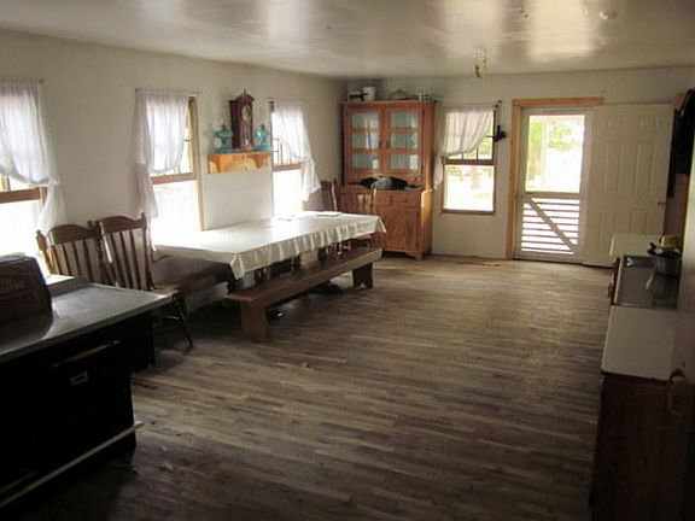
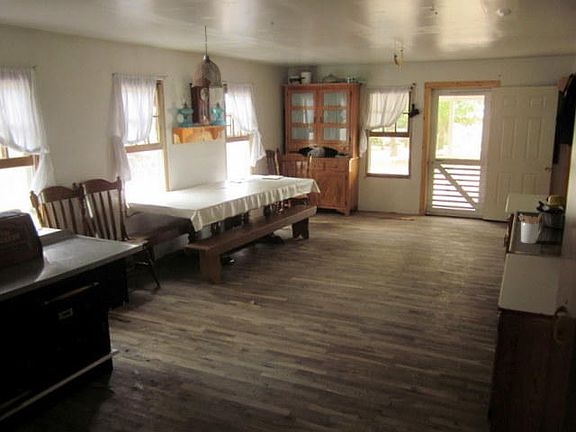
+ utensil holder (529, 228)
+ pendant lamp (206, 56)
